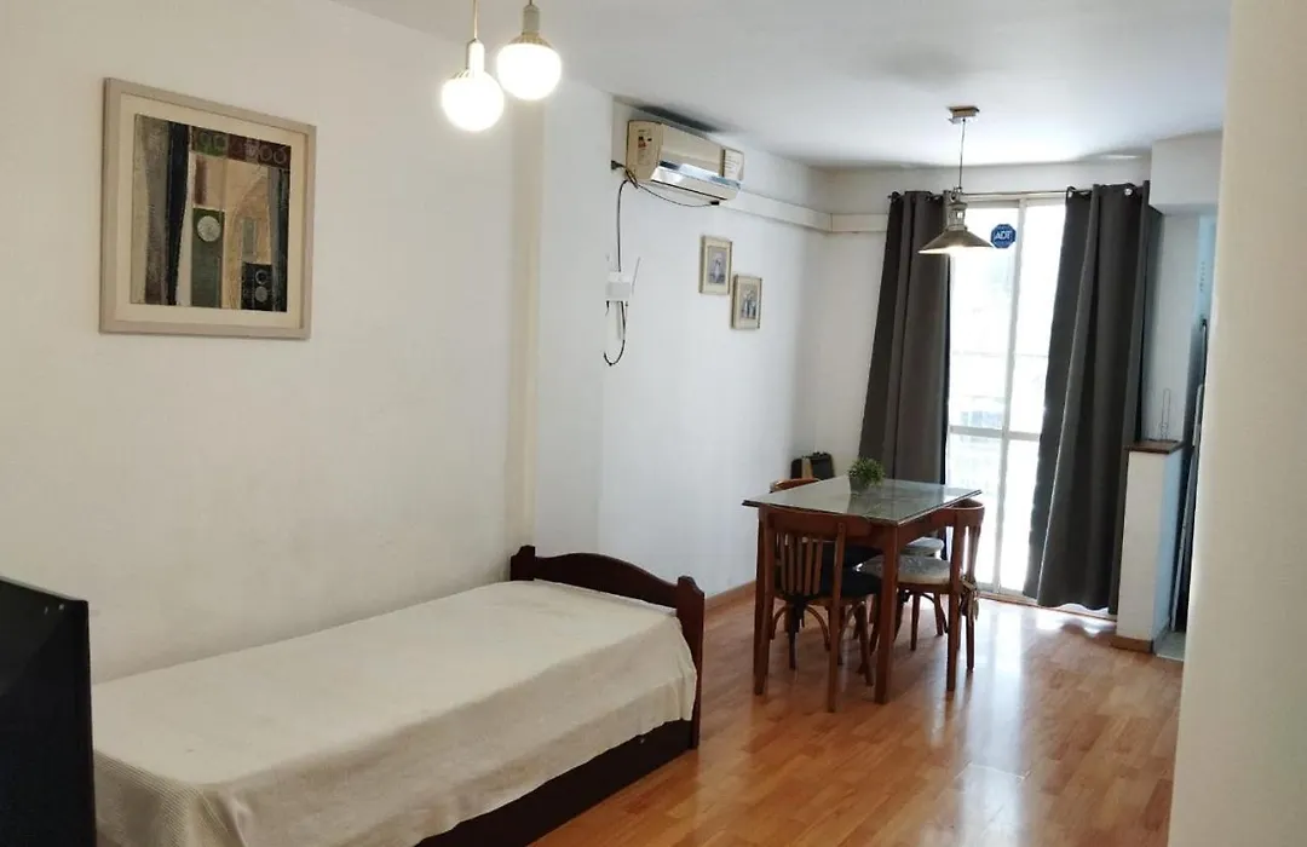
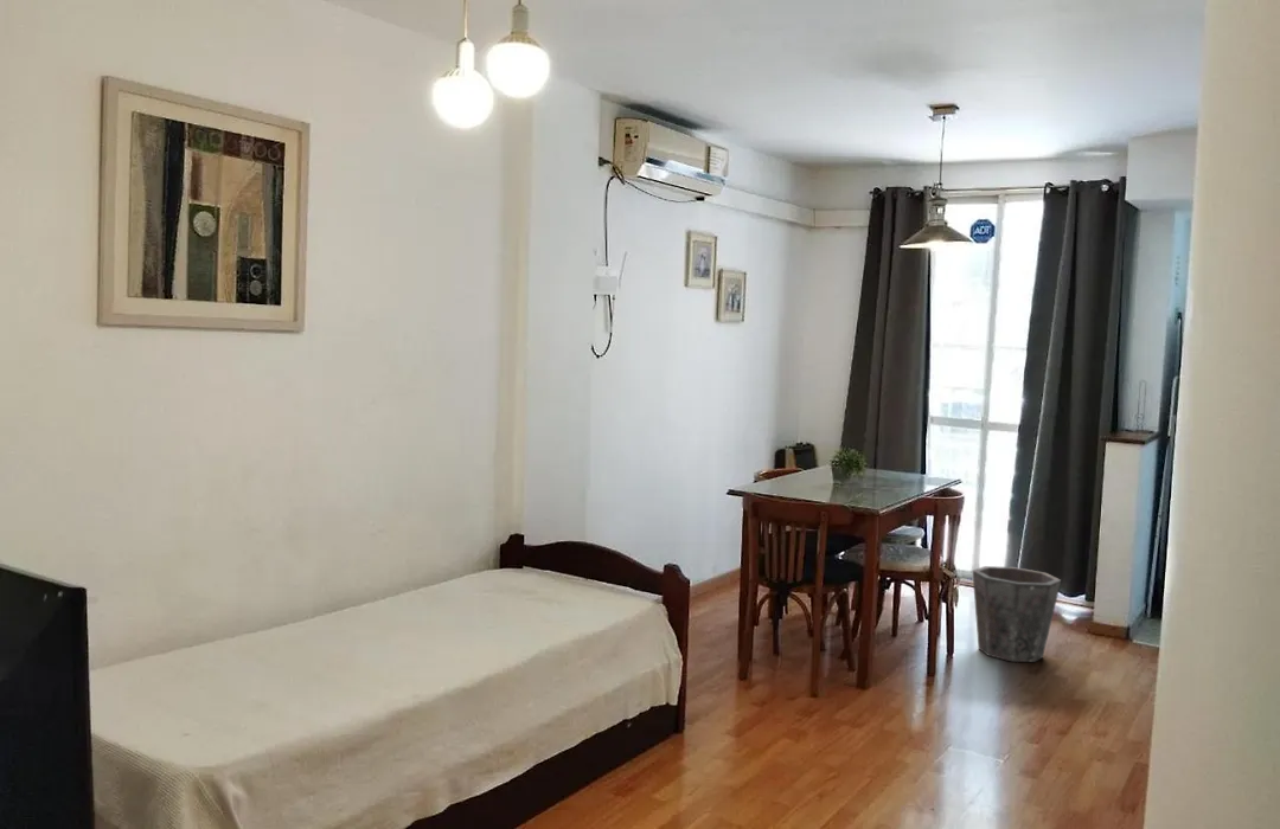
+ waste bin (1013, 613)
